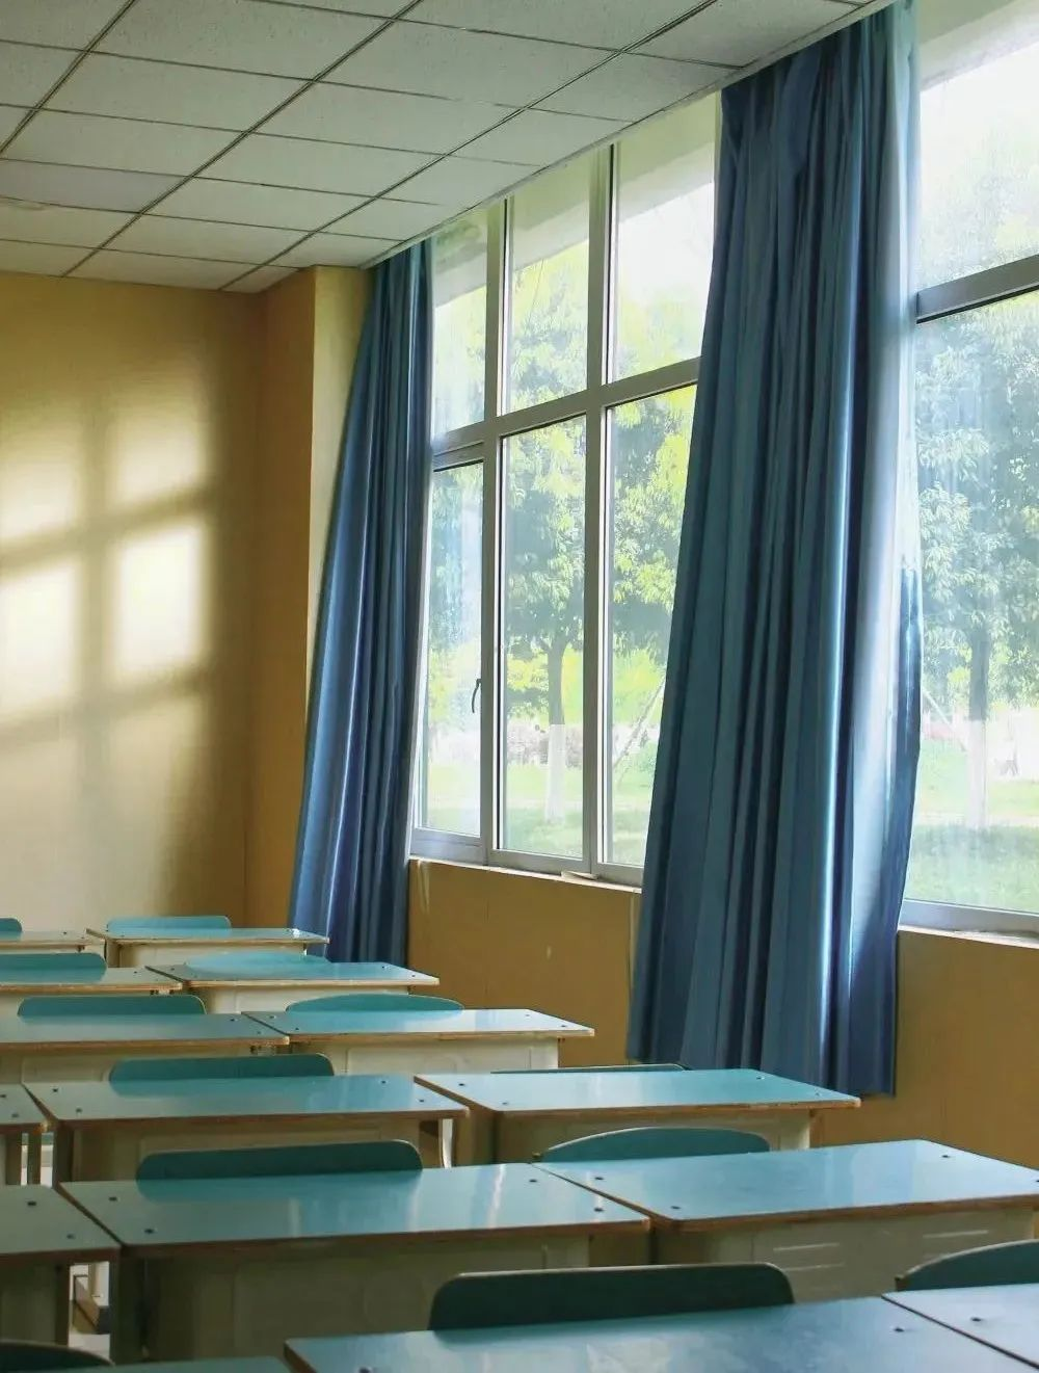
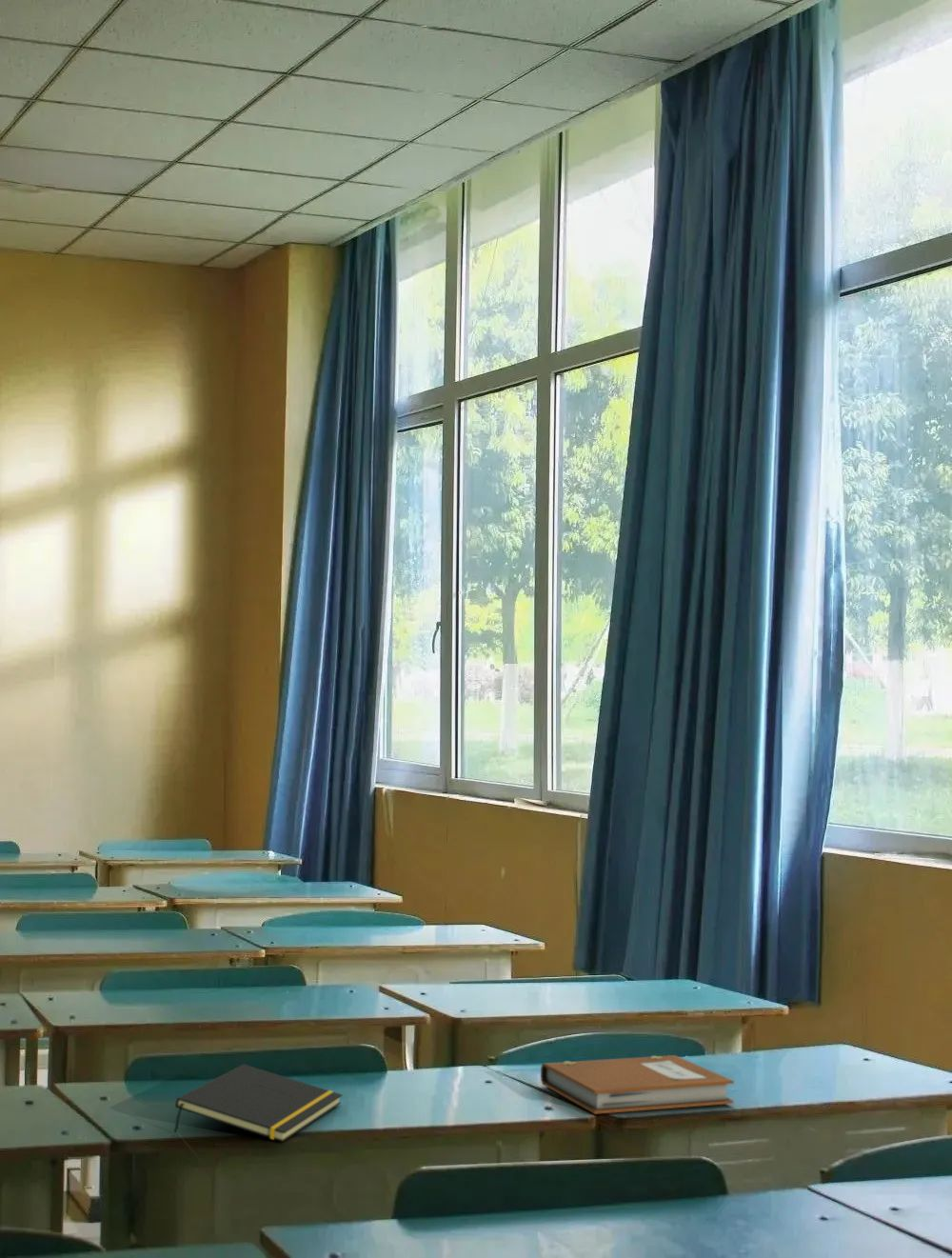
+ notepad (262, 1101)
+ notebook (638, 1082)
